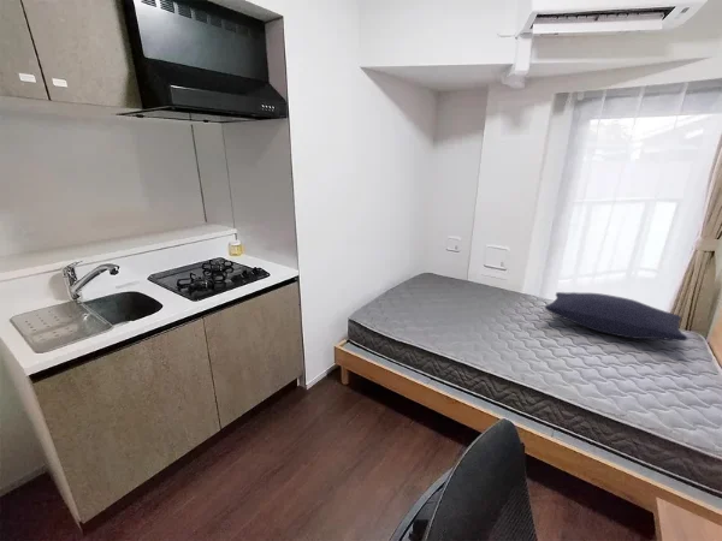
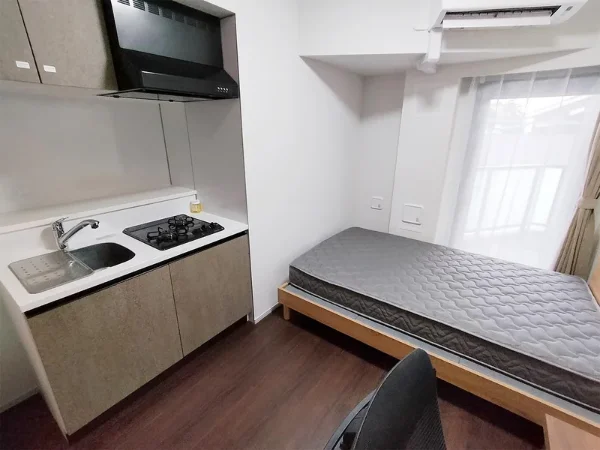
- pillow (610, 314)
